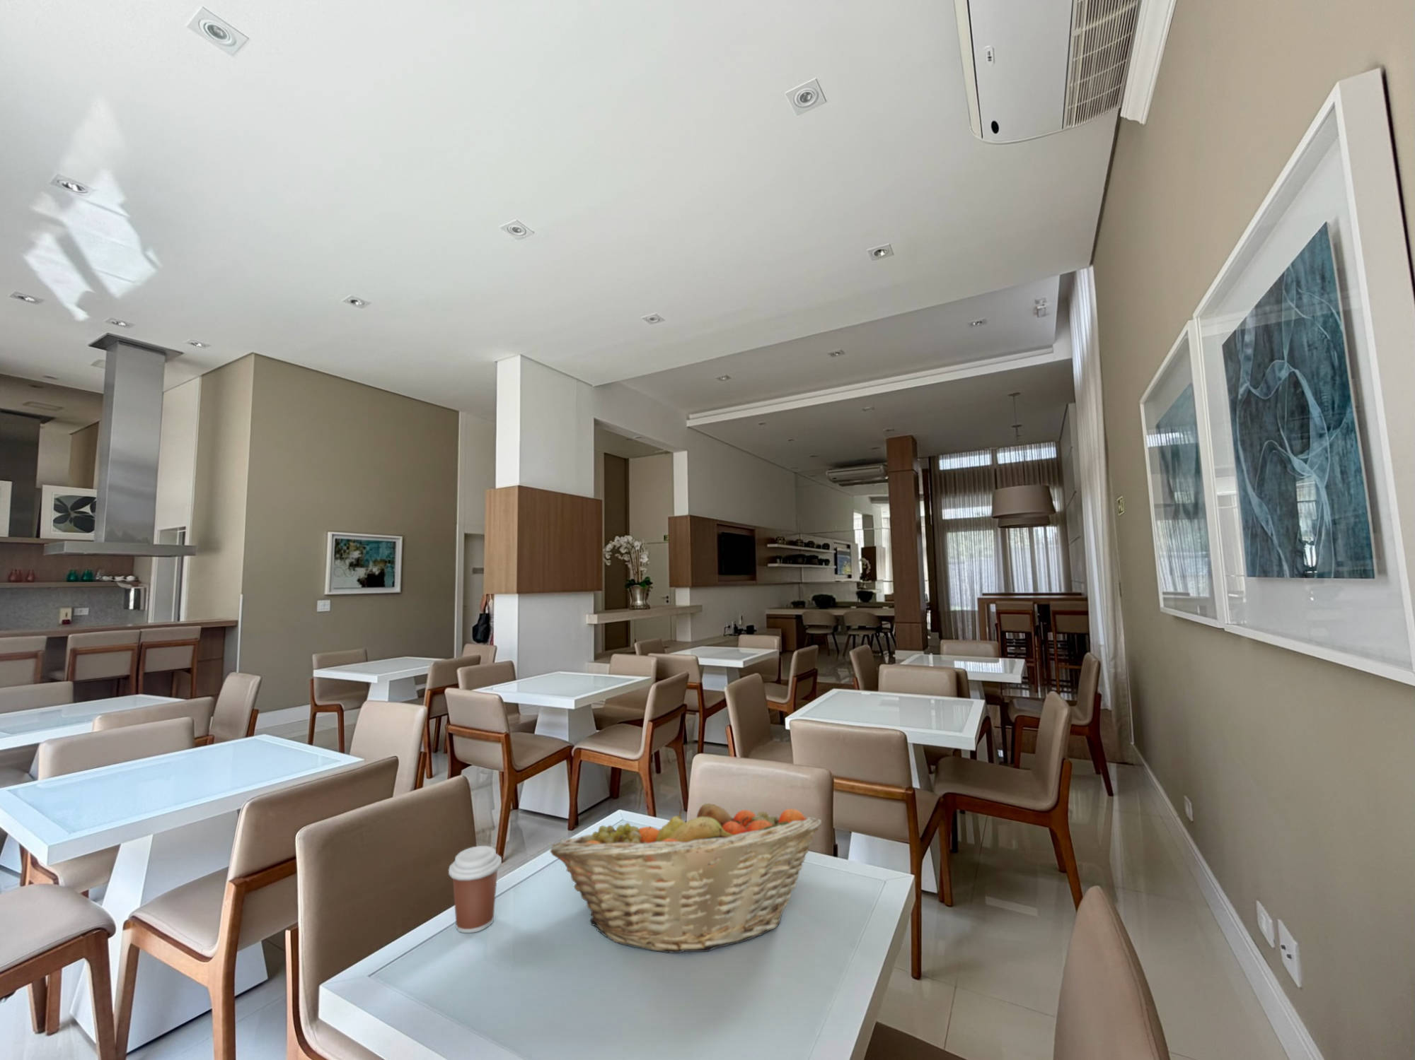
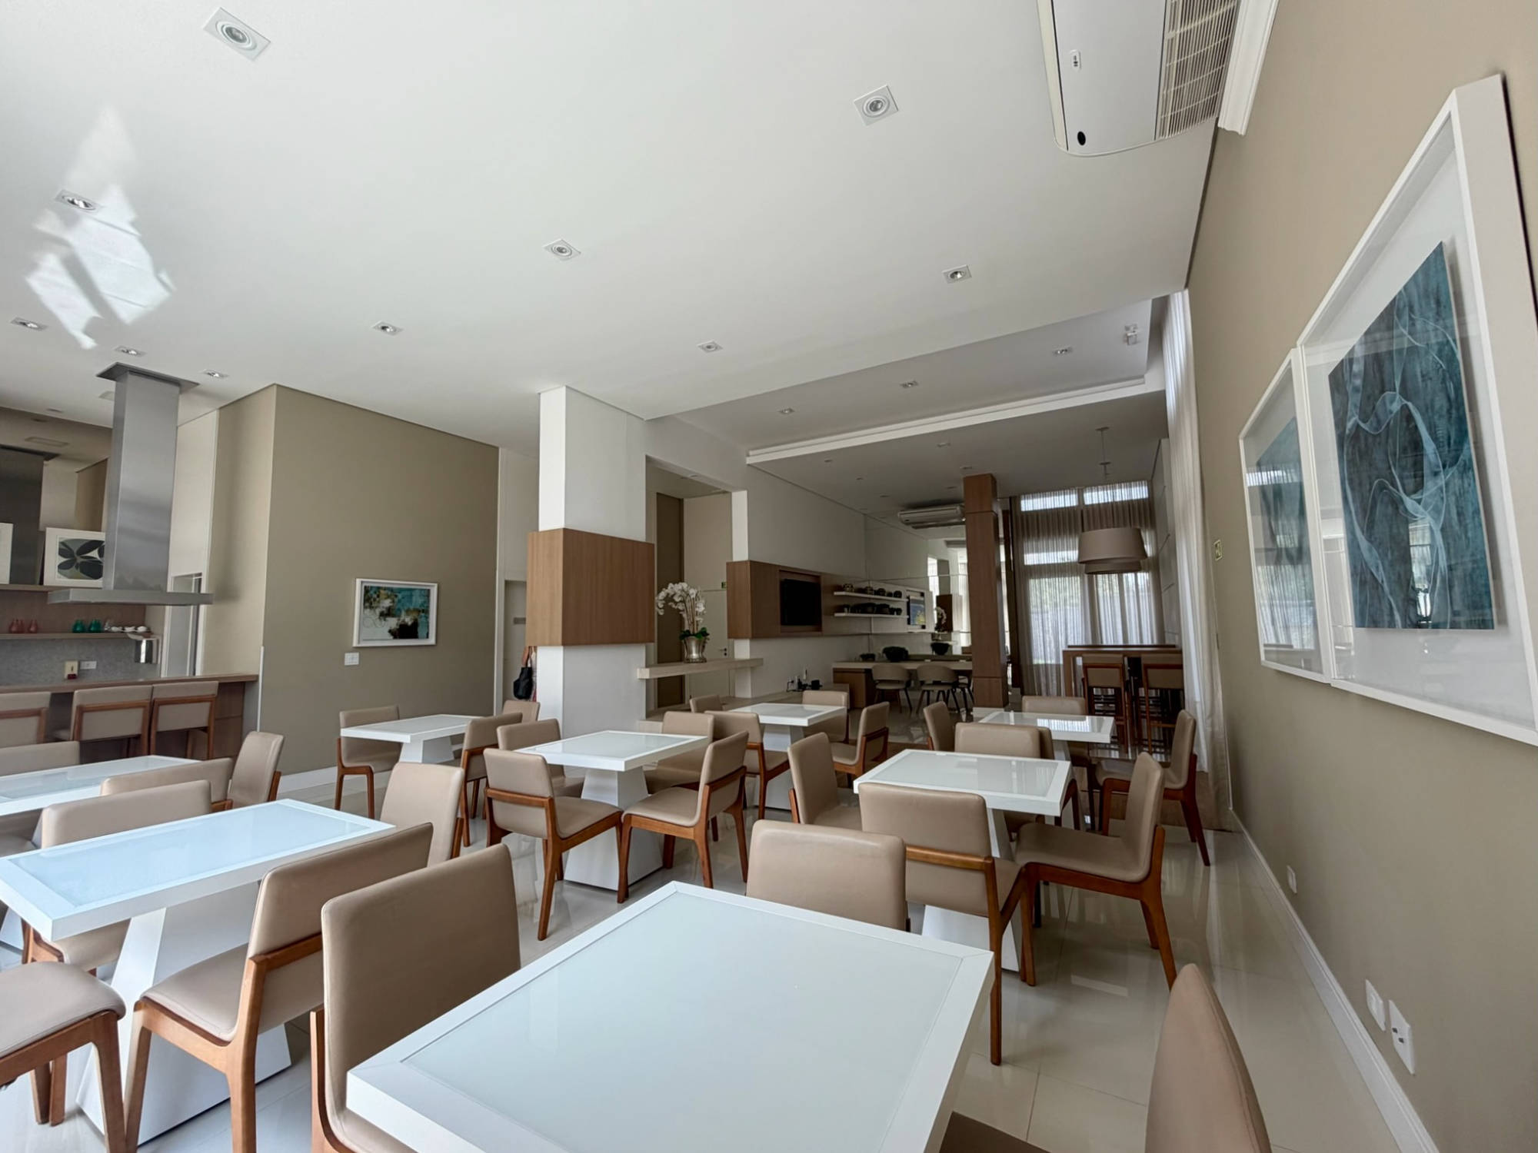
- fruit basket (689, 856)
- coffee cup (475, 887)
